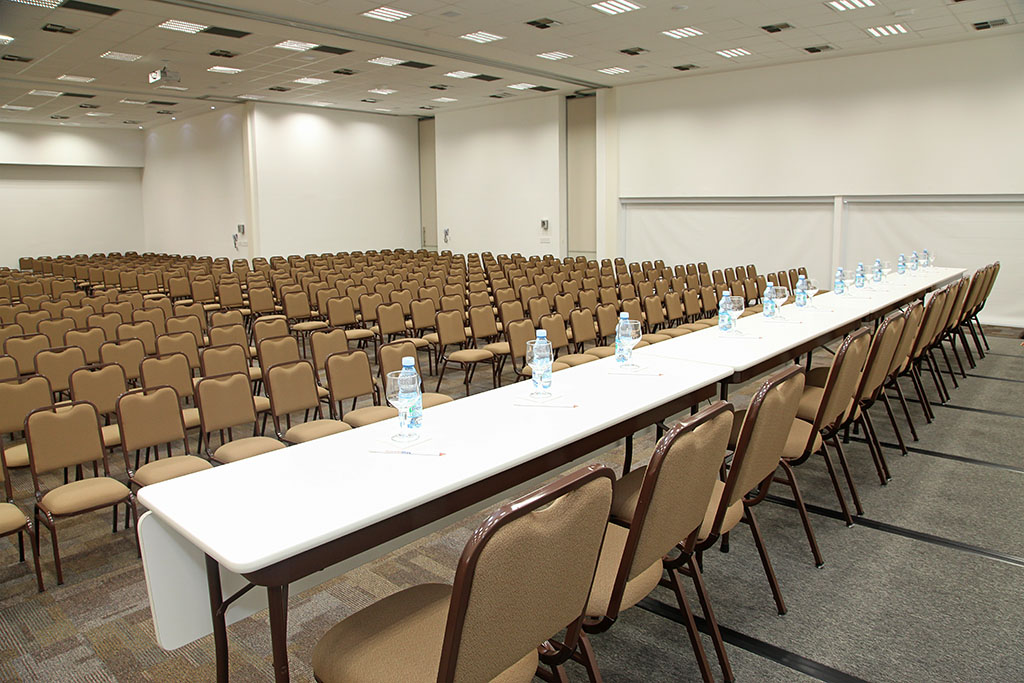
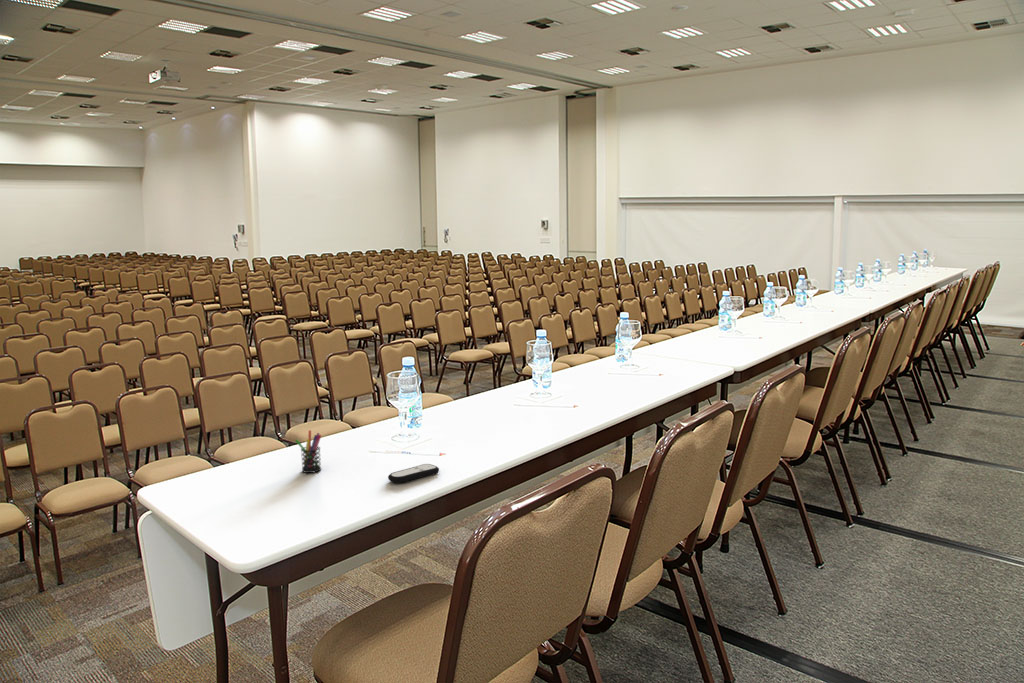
+ pen holder (308, 451)
+ remote control (413, 473)
